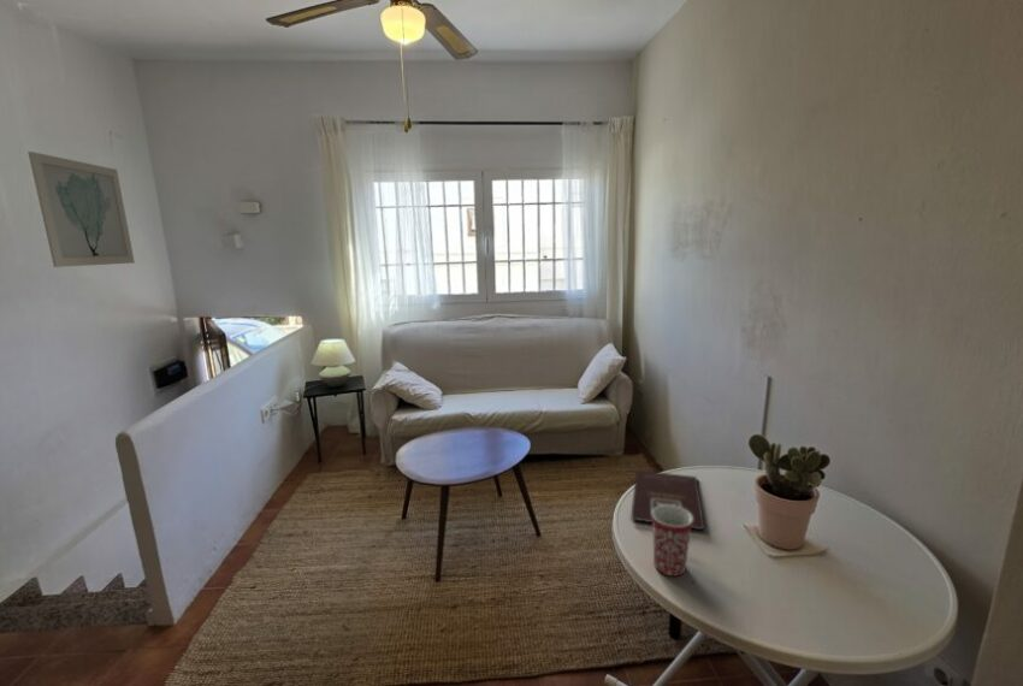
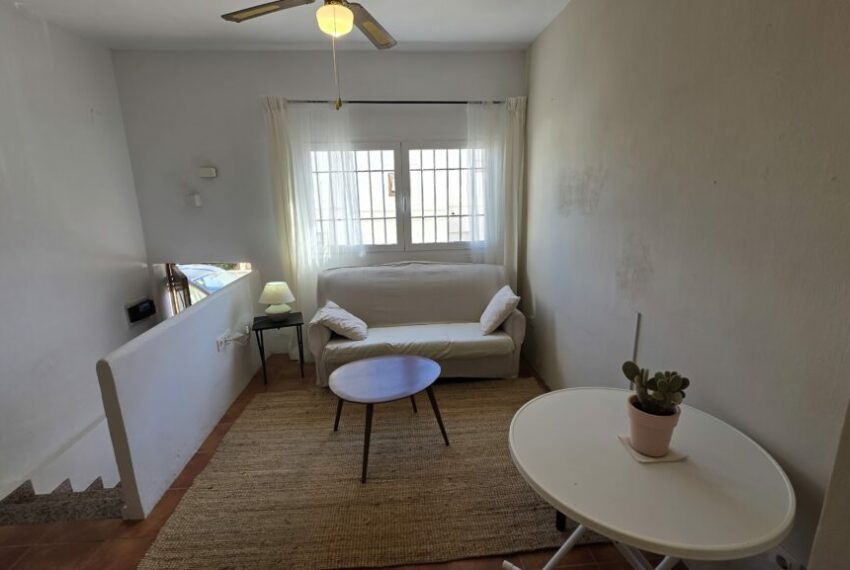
- wall art (88, 214)
- book (666, 496)
- mug (670, 536)
